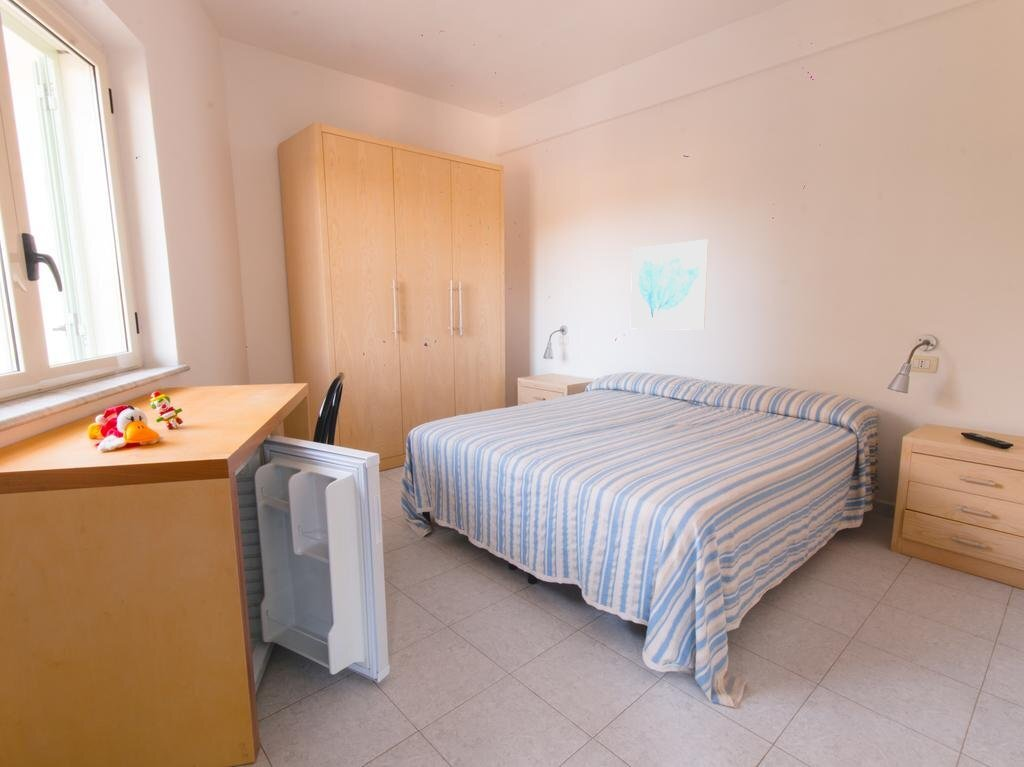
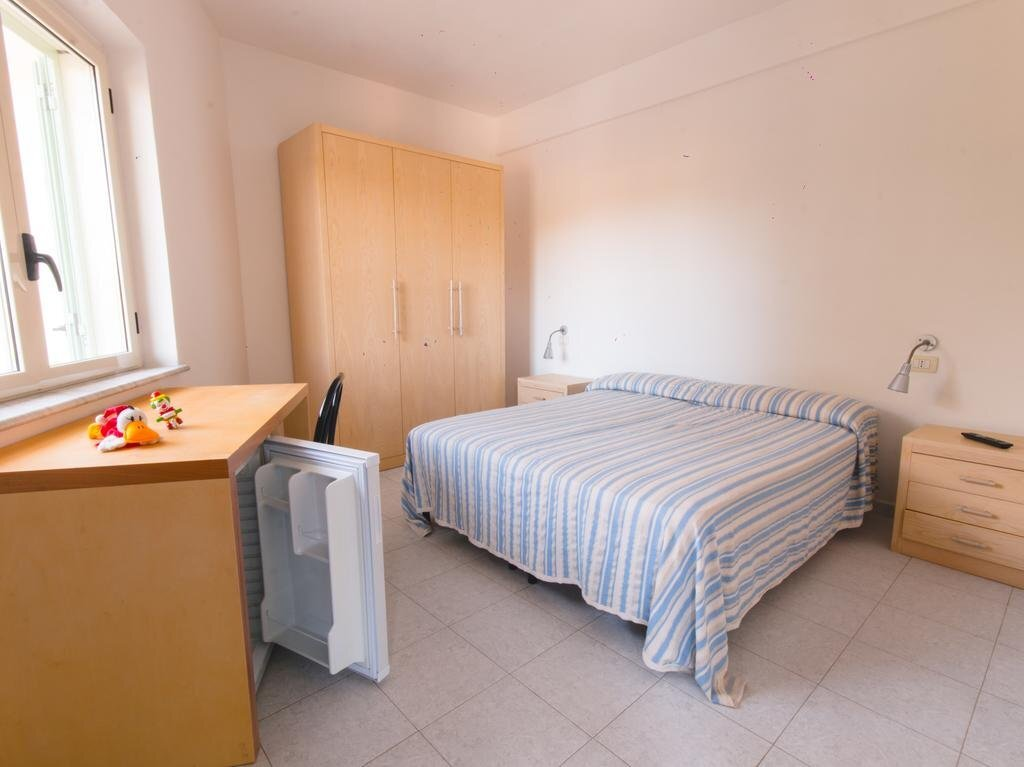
- wall art (666, 287)
